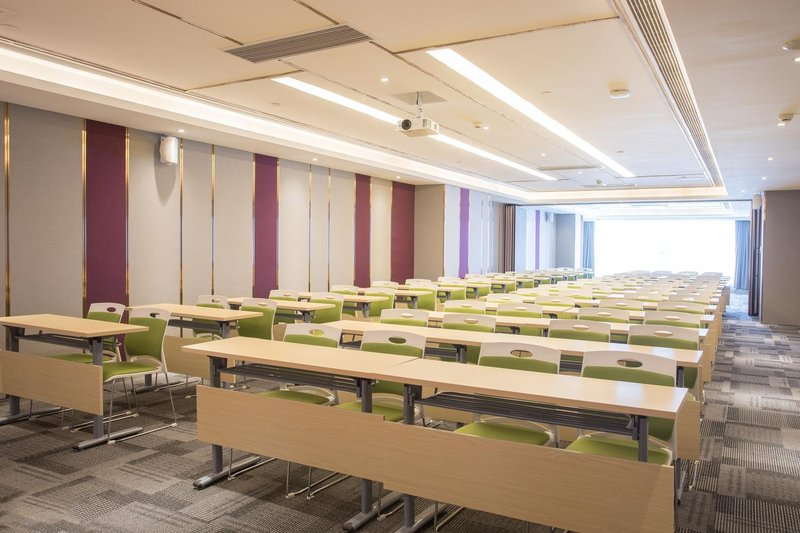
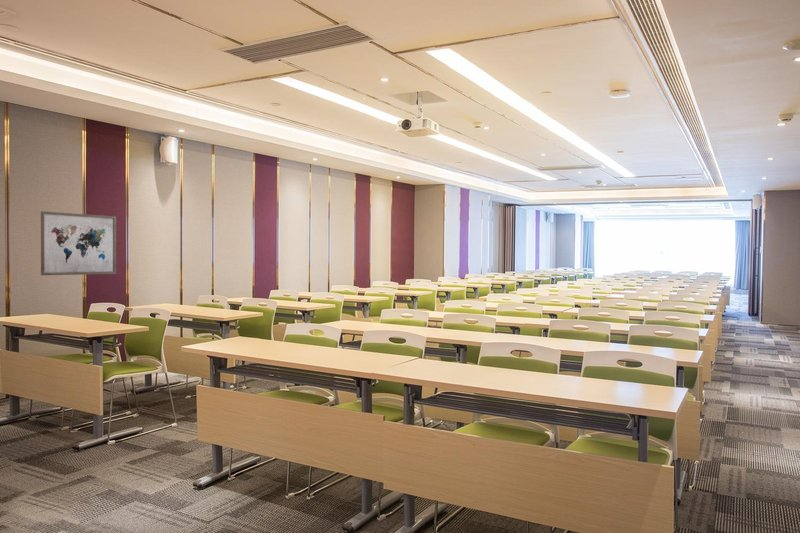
+ wall art (80, 244)
